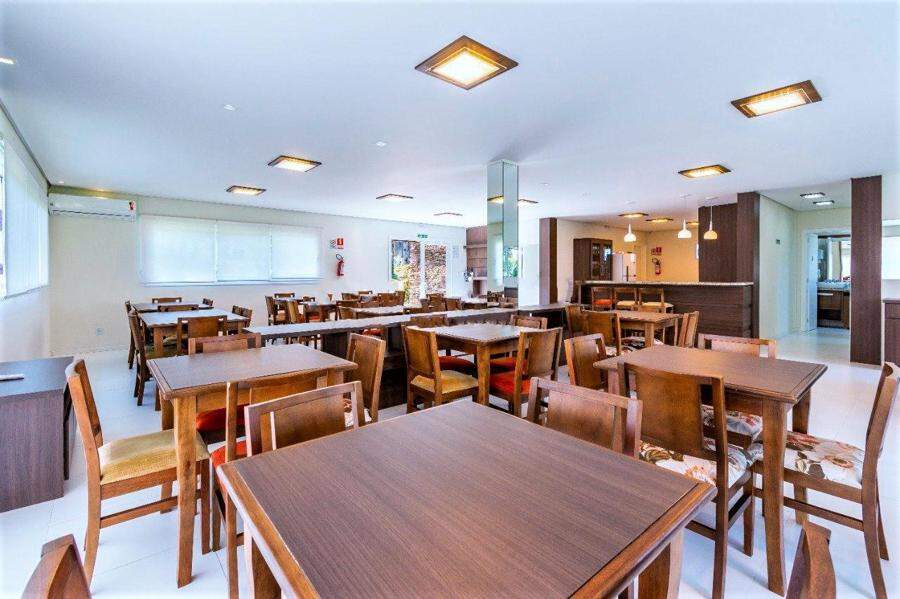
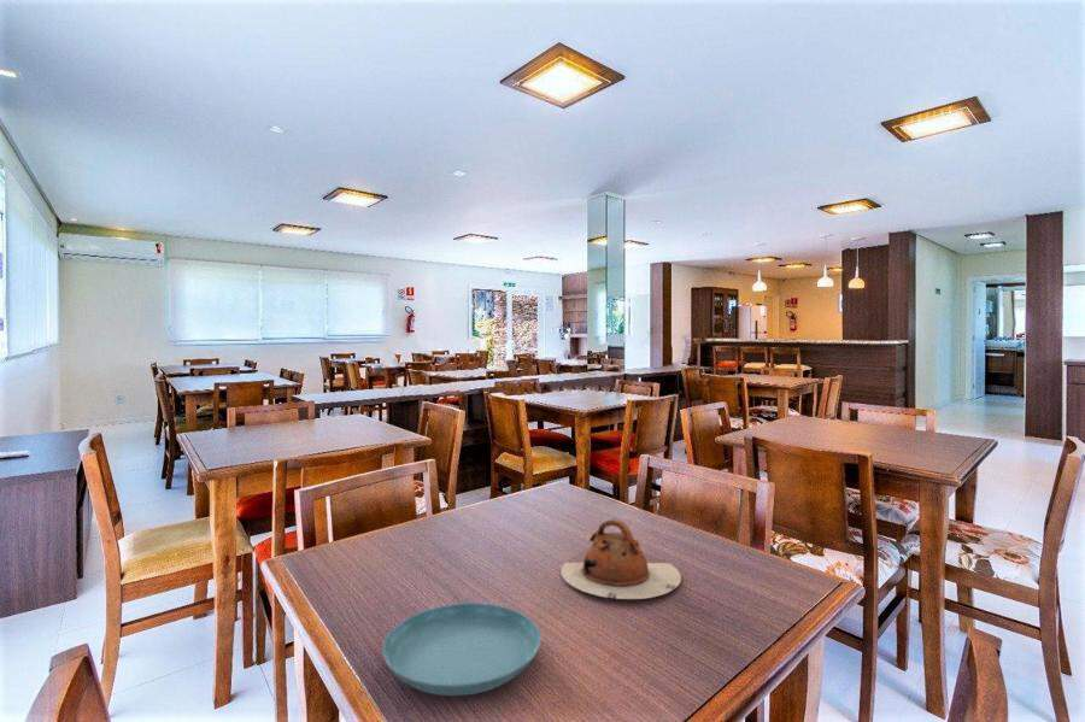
+ saucer (463, 647)
+ teapot (620, 545)
